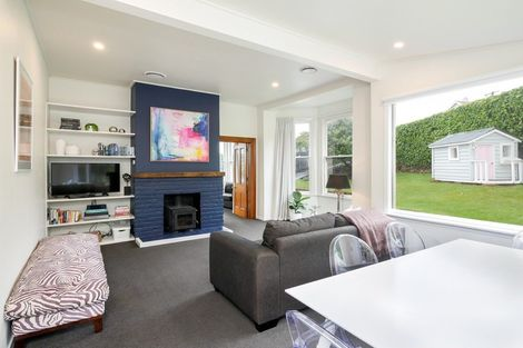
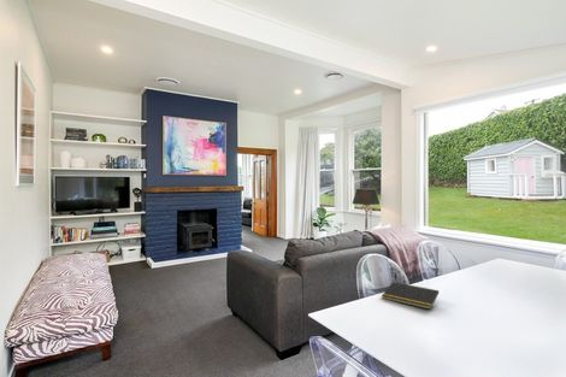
+ notepad (409, 294)
